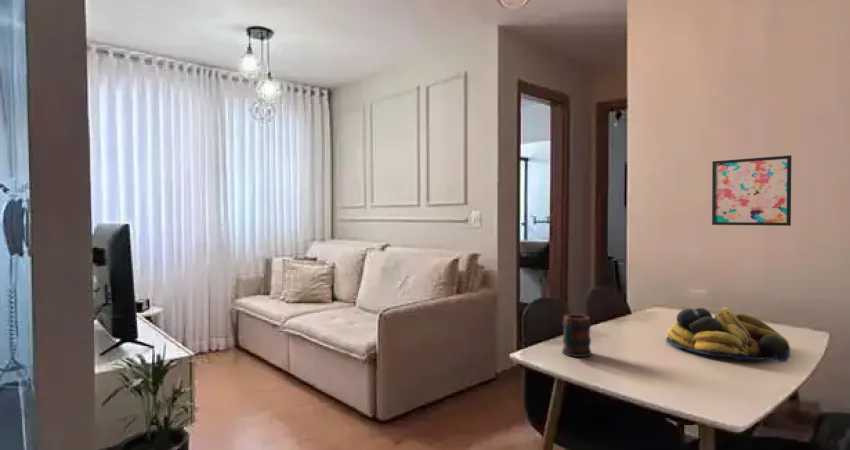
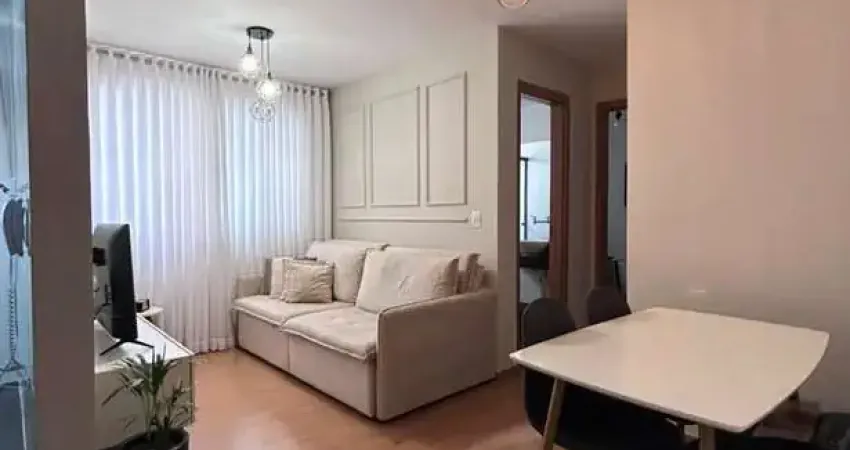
- wall art (749, 191)
- mug (574, 334)
- fruit bowl (724, 328)
